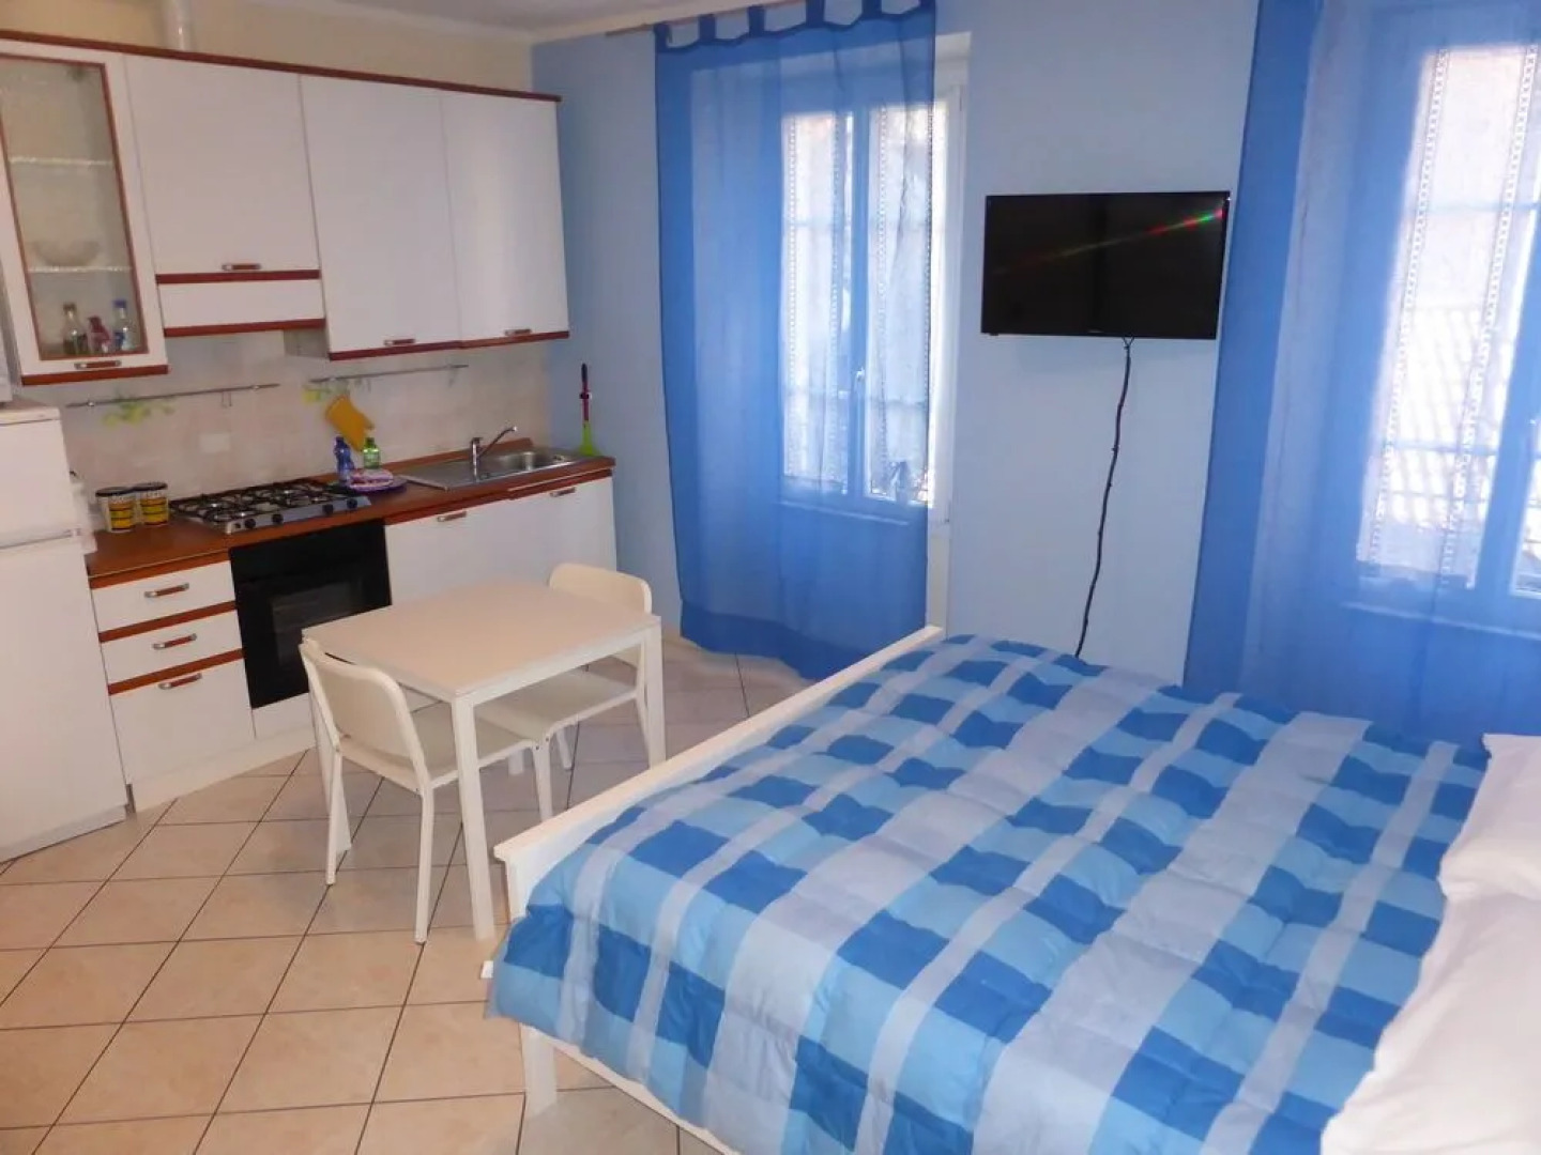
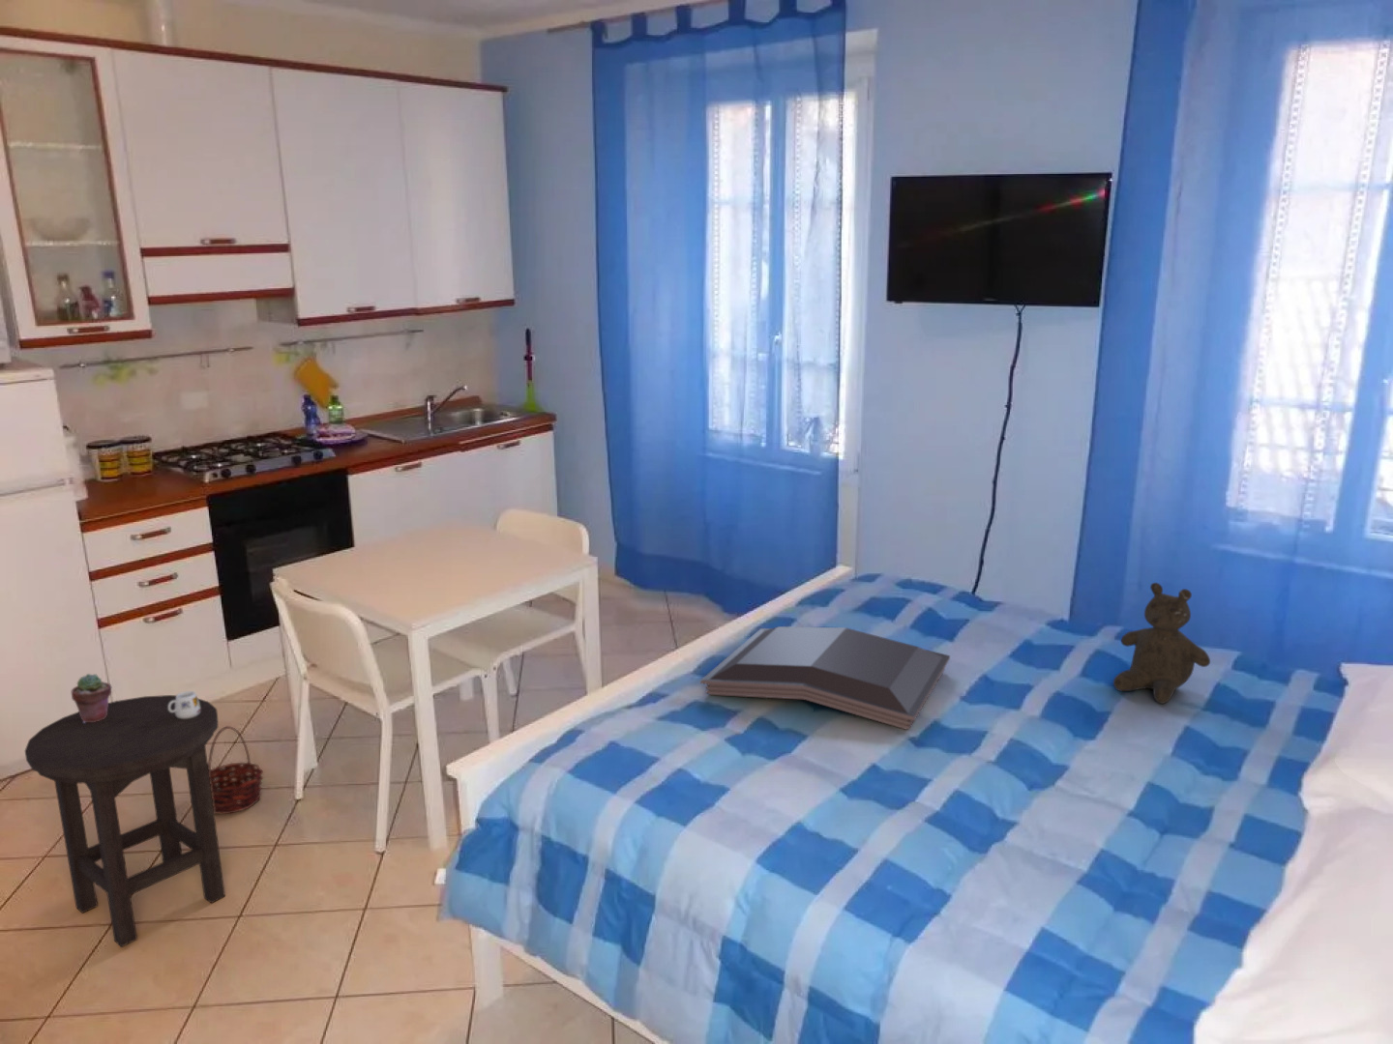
+ basket (228, 764)
+ mug (179, 702)
+ potted succulent (92, 695)
+ serving tray (828, 665)
+ stool (141, 826)
+ teddy bear (1158, 640)
